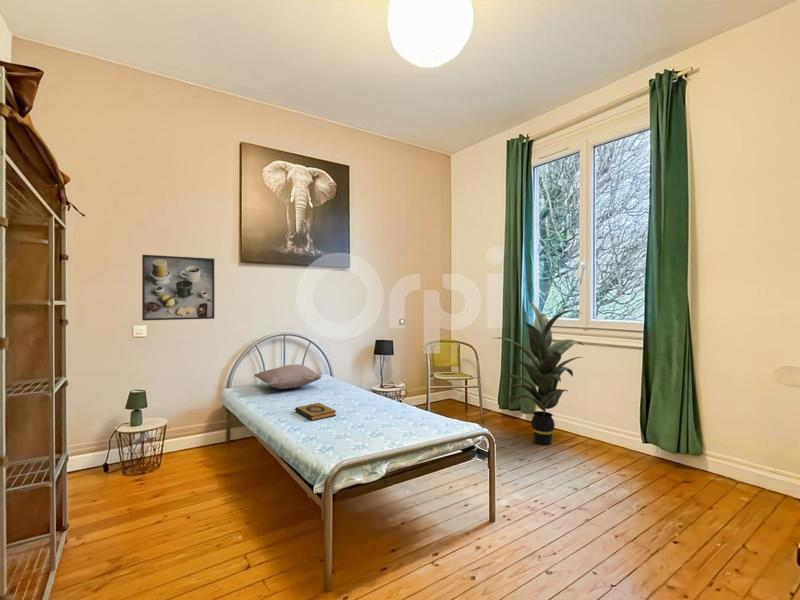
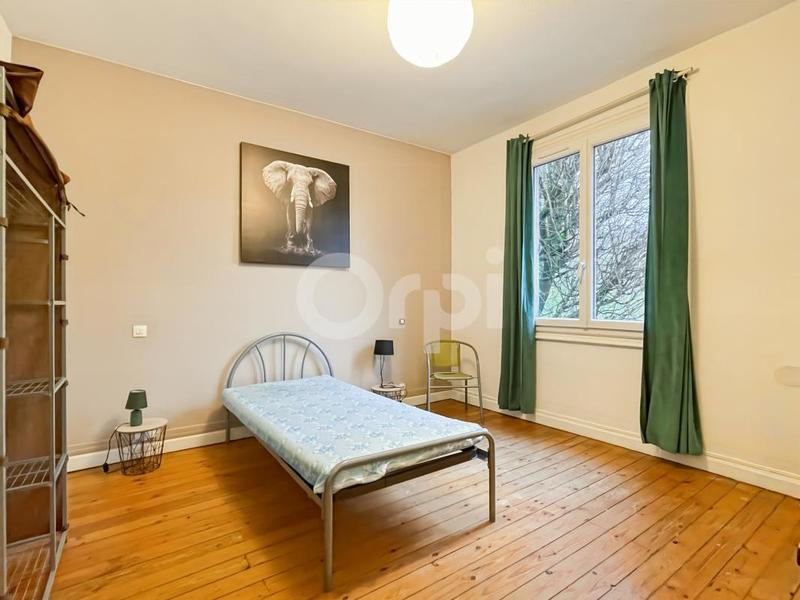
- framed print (179, 288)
- indoor plant (540, 371)
- hardback book (315, 411)
- pillow (287, 376)
